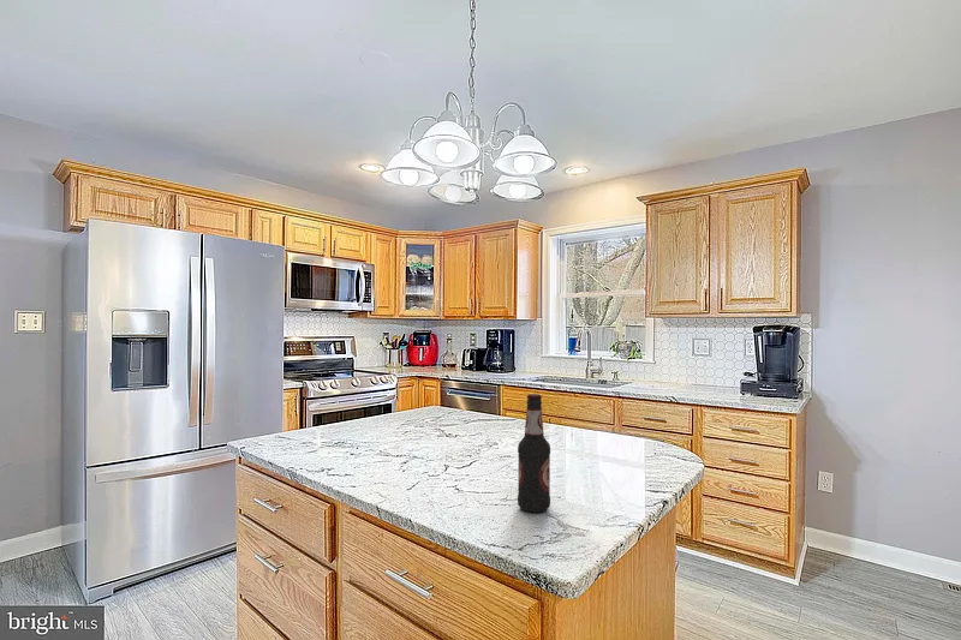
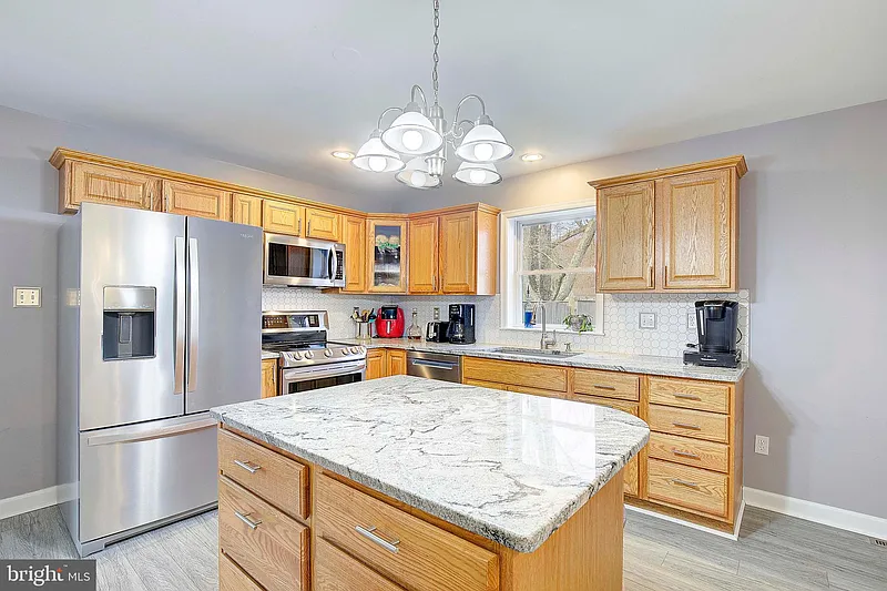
- bottle (533, 450)
